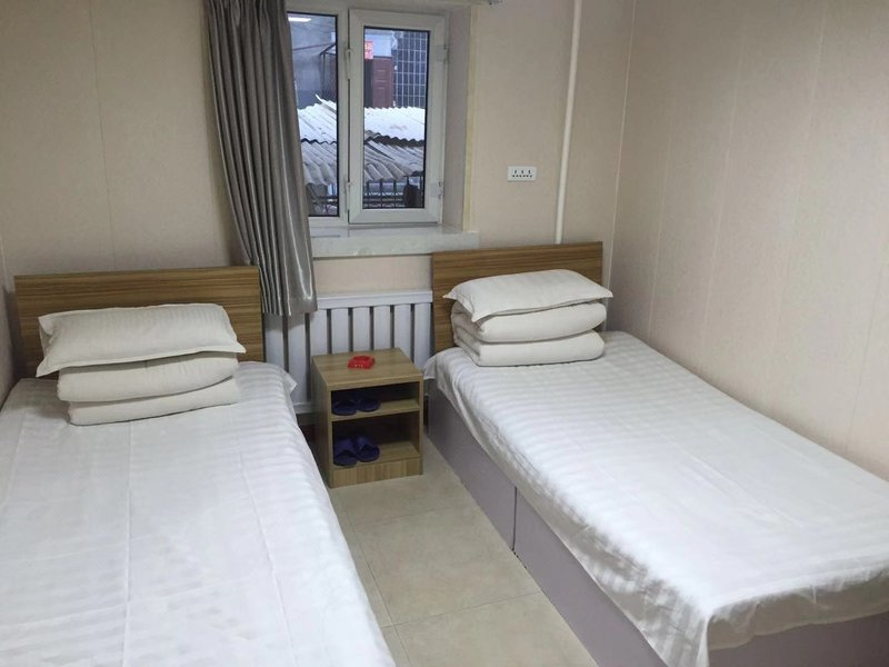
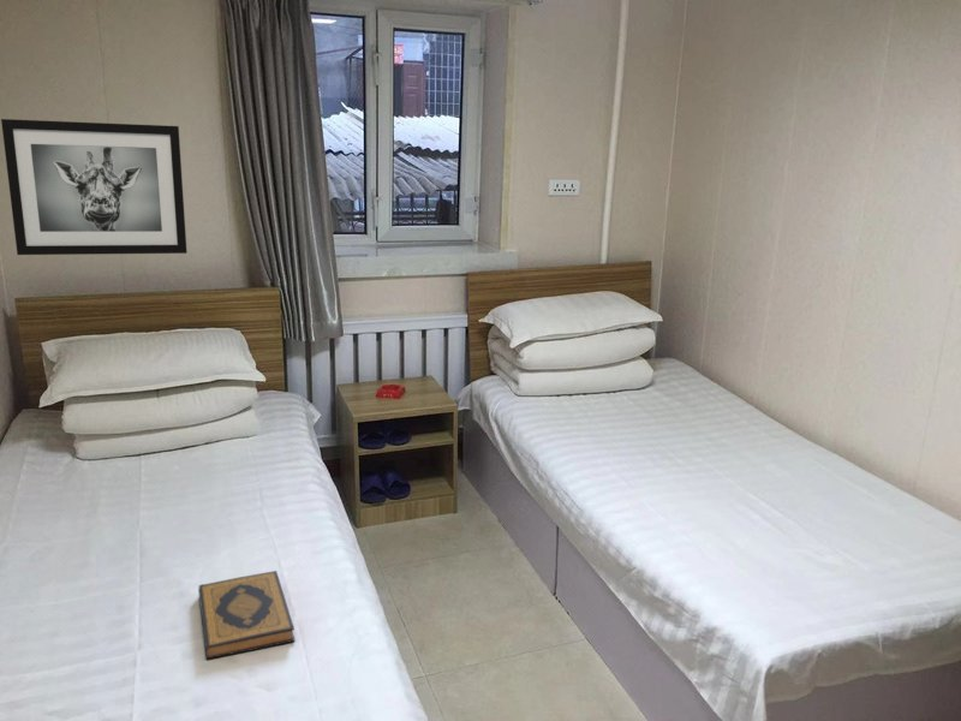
+ hardback book (244, 610)
+ wall art (99, 189)
